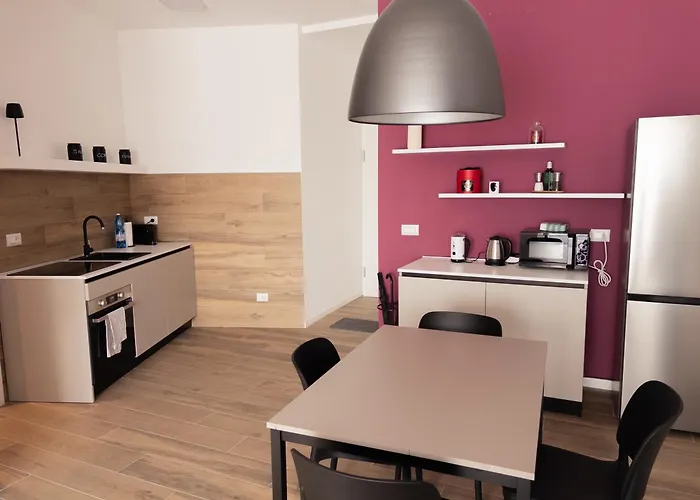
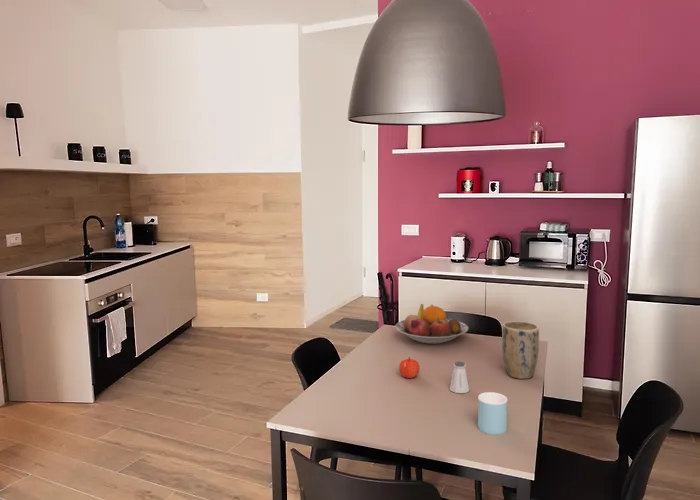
+ mug (492, 411)
+ plant pot (520, 350)
+ apple (409, 366)
+ saltshaker (459, 376)
+ fruit bowl (431, 323)
